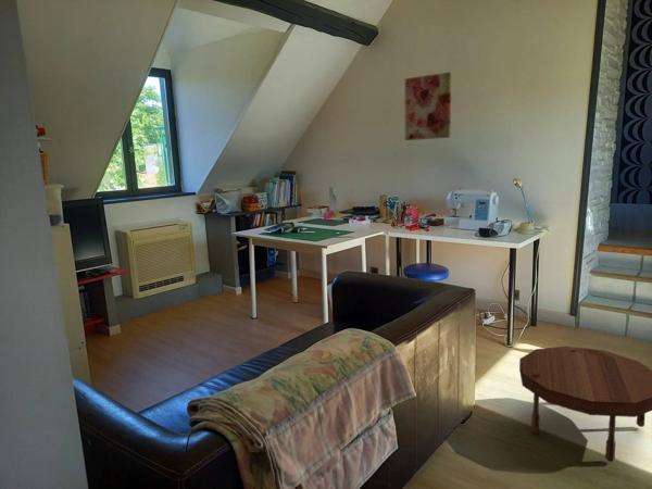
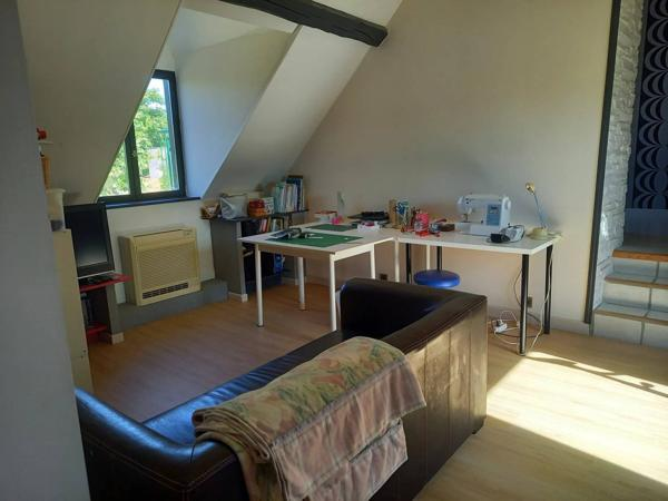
- wall art (427, 108)
- side table (586, 398)
